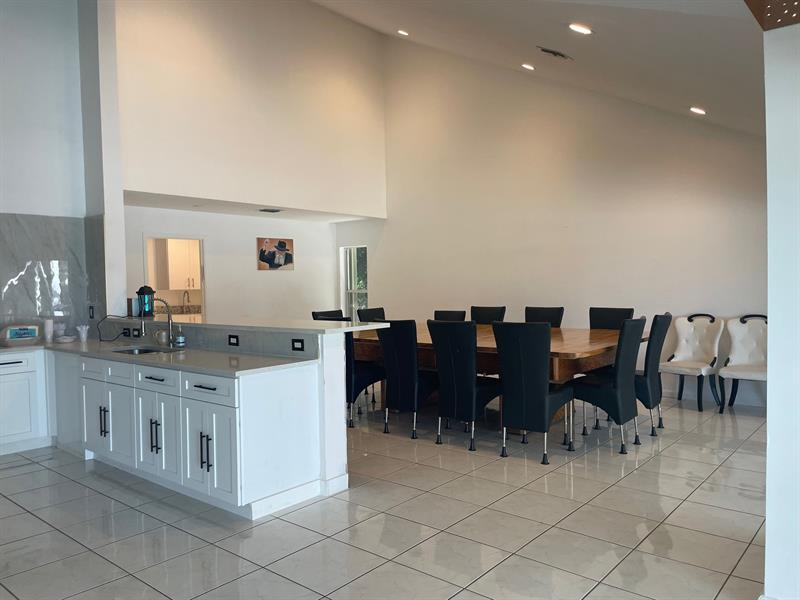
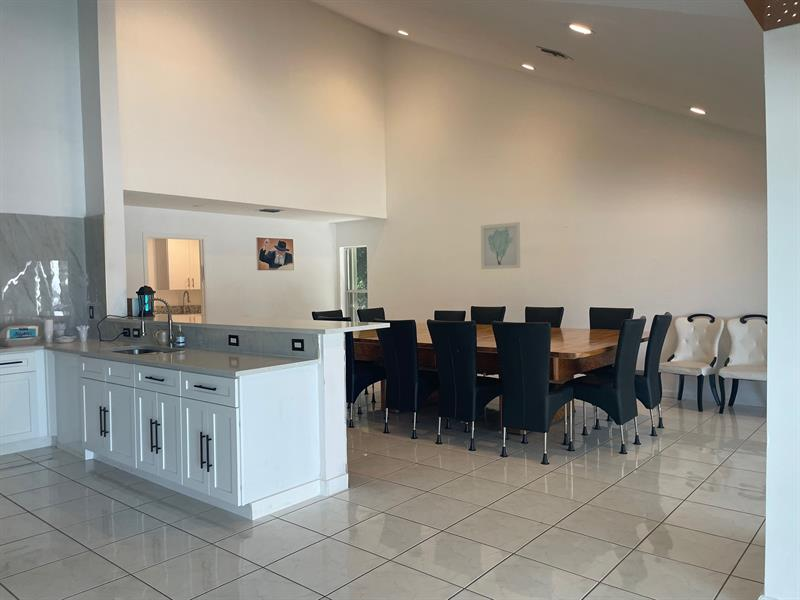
+ wall art (500, 246)
